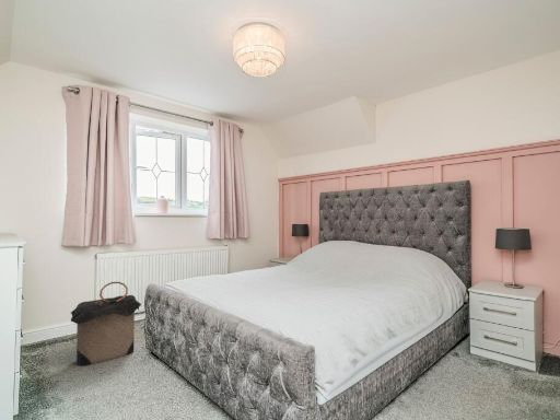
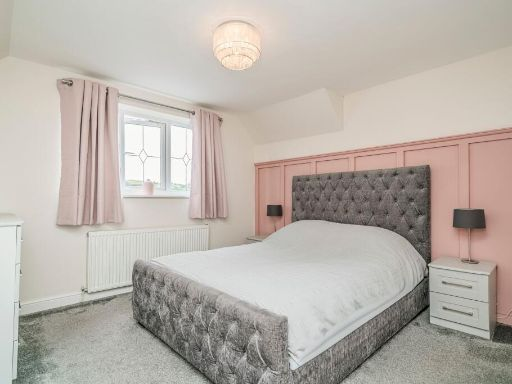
- laundry hamper (105, 320)
